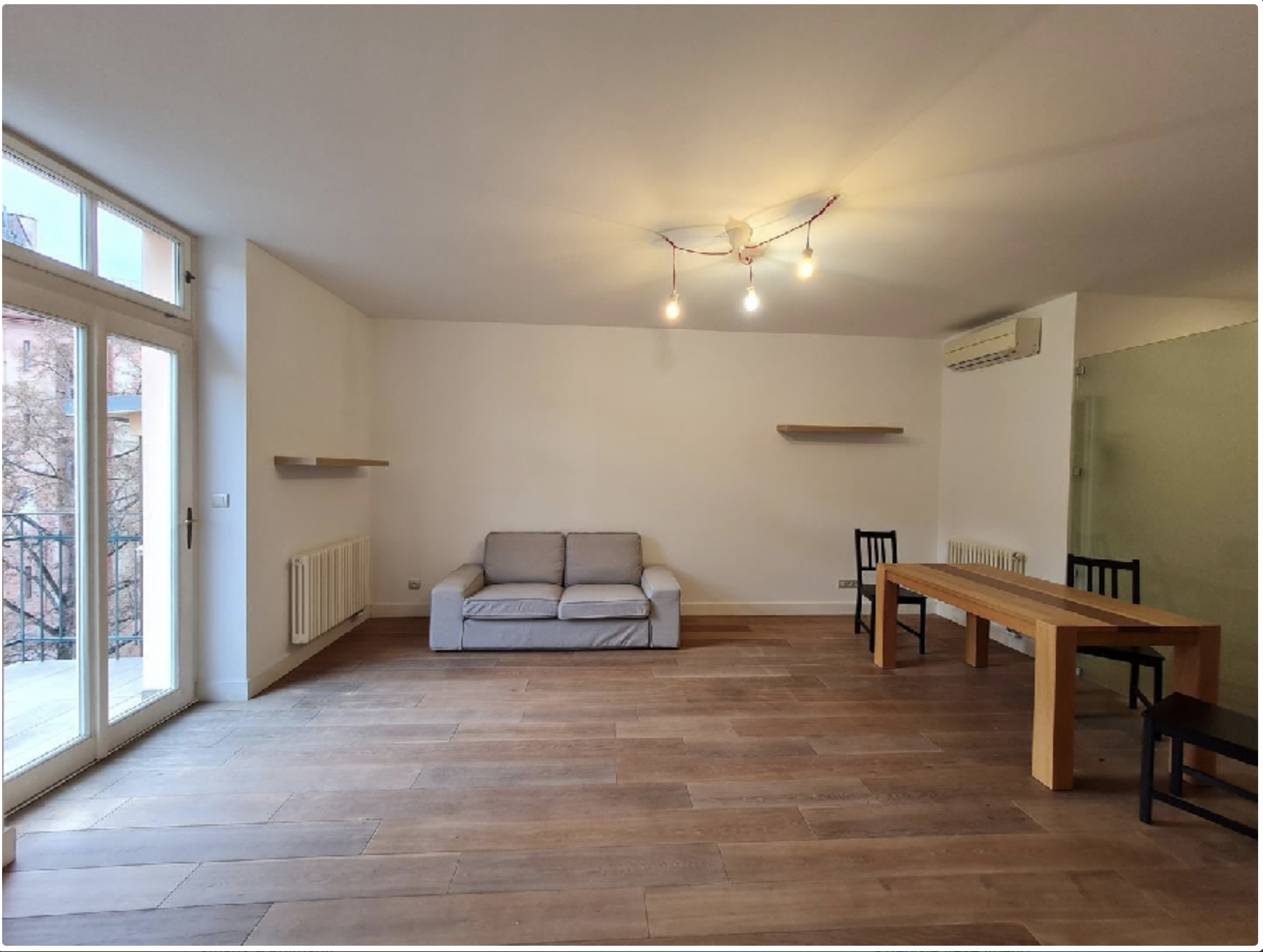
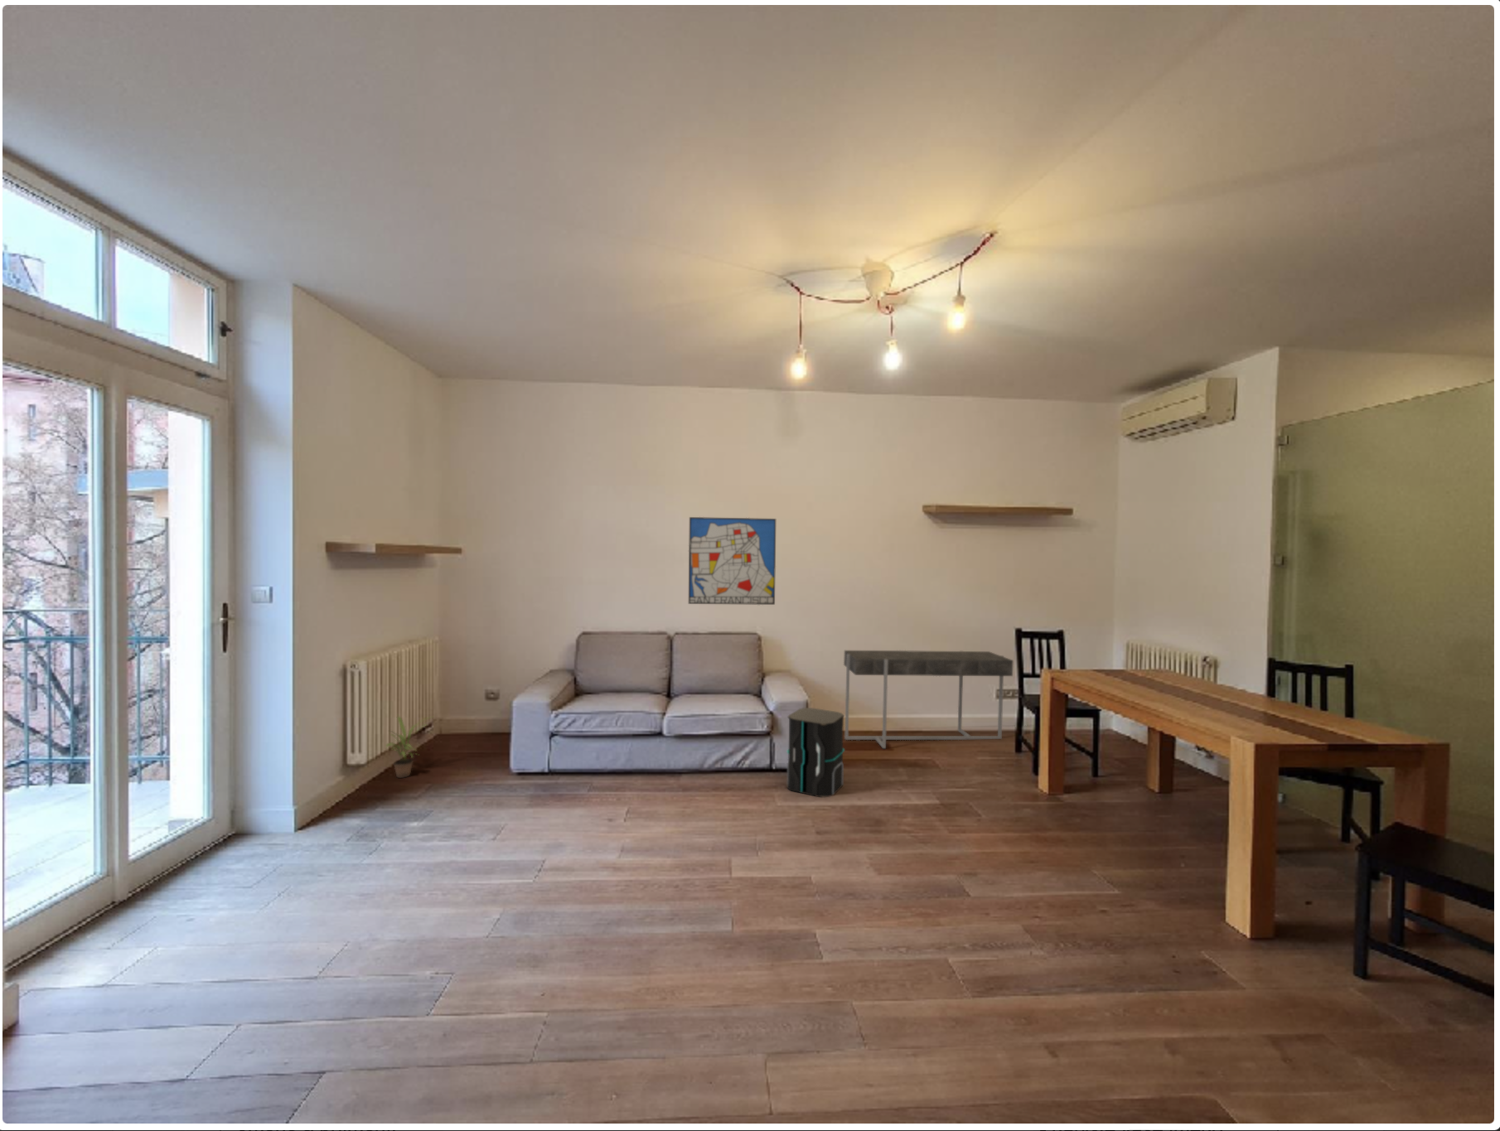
+ wall art (732, 561)
+ console table (924, 675)
+ speaker (816, 750)
+ potted plant (407, 746)
